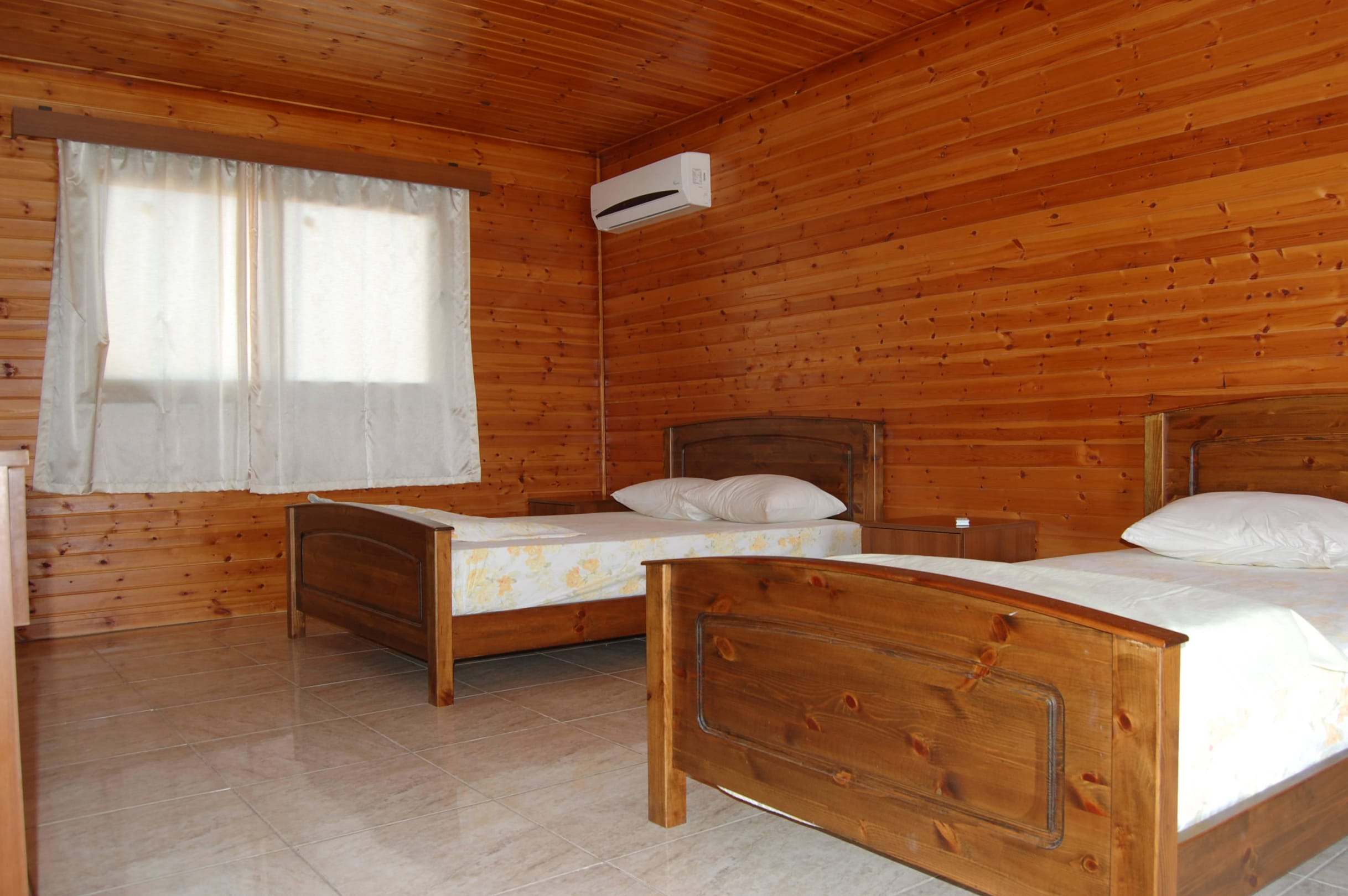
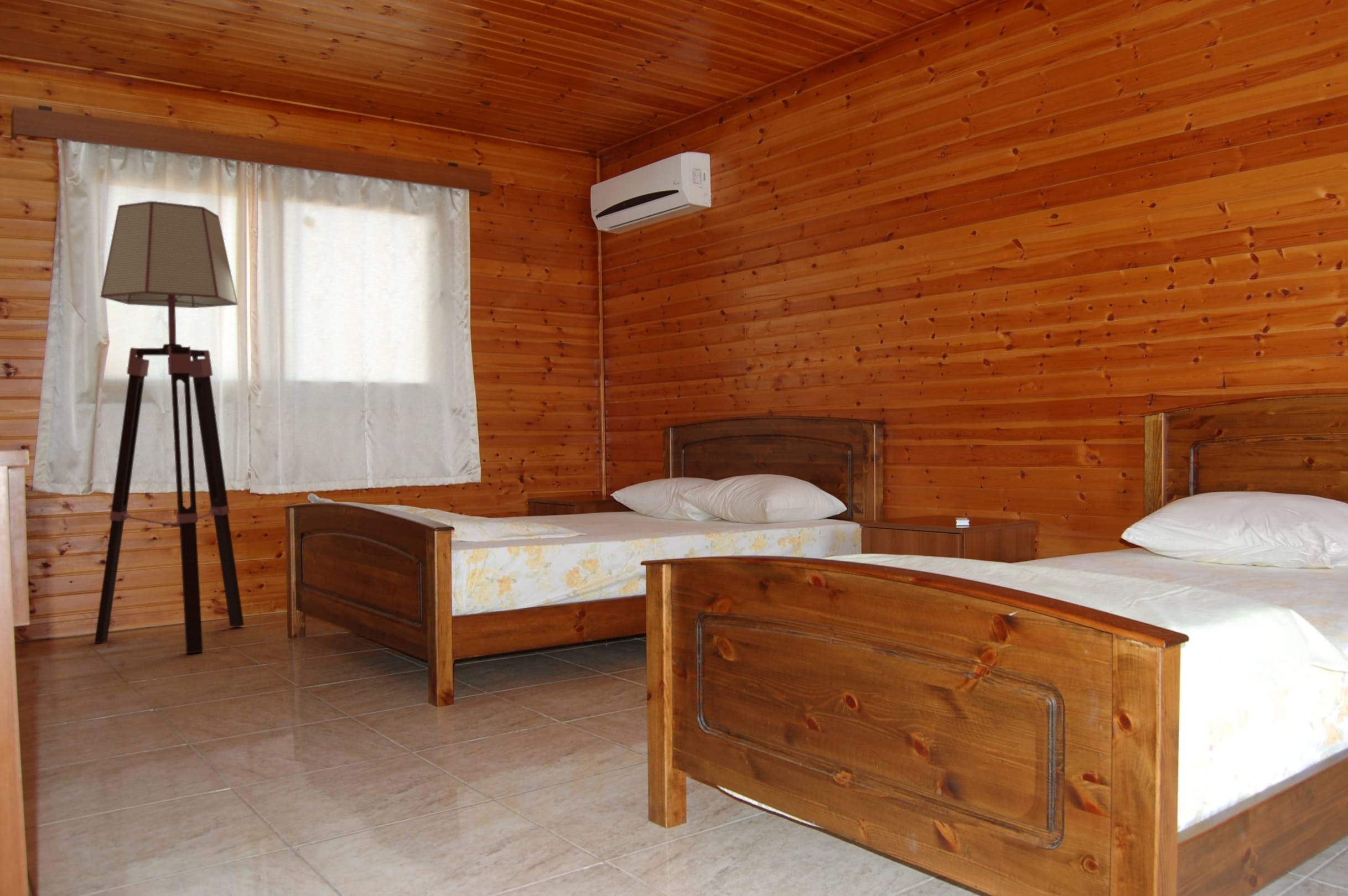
+ floor lamp (176, 424)
